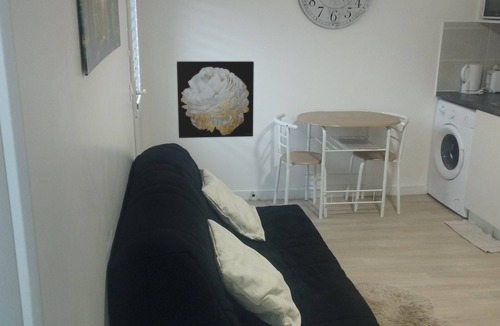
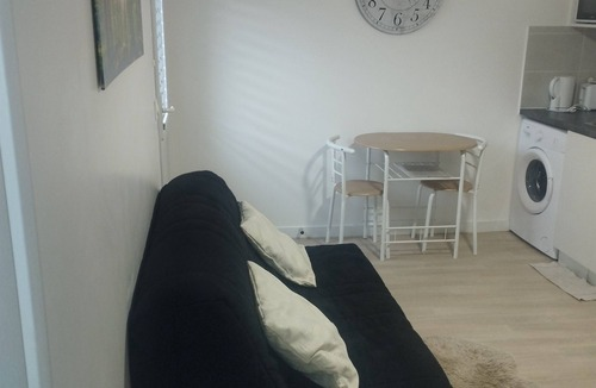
- wall art (215, 99)
